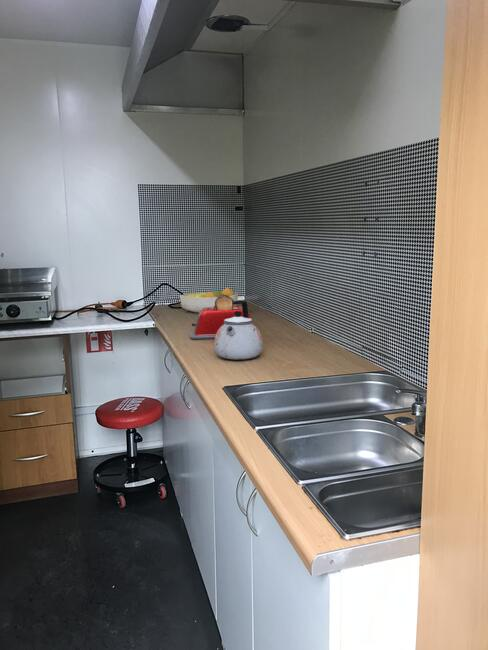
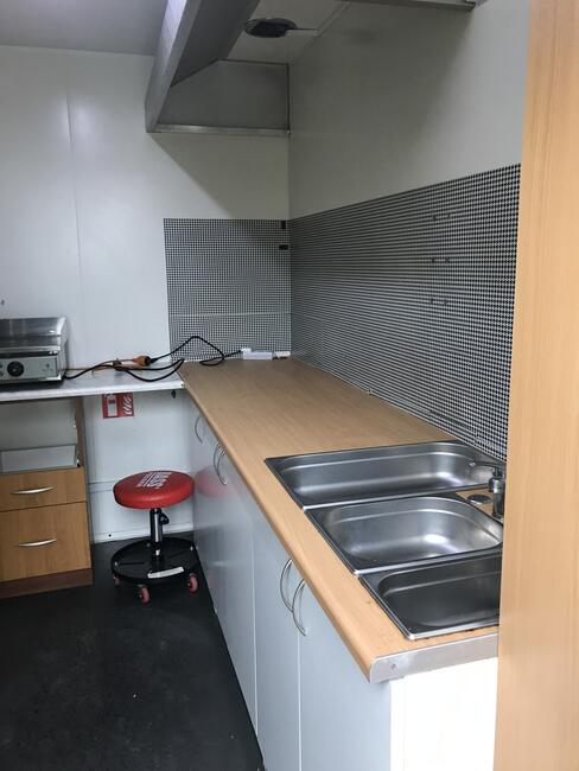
- toaster (224, 315)
- fruit bowl (209, 299)
- kettle (238, 328)
